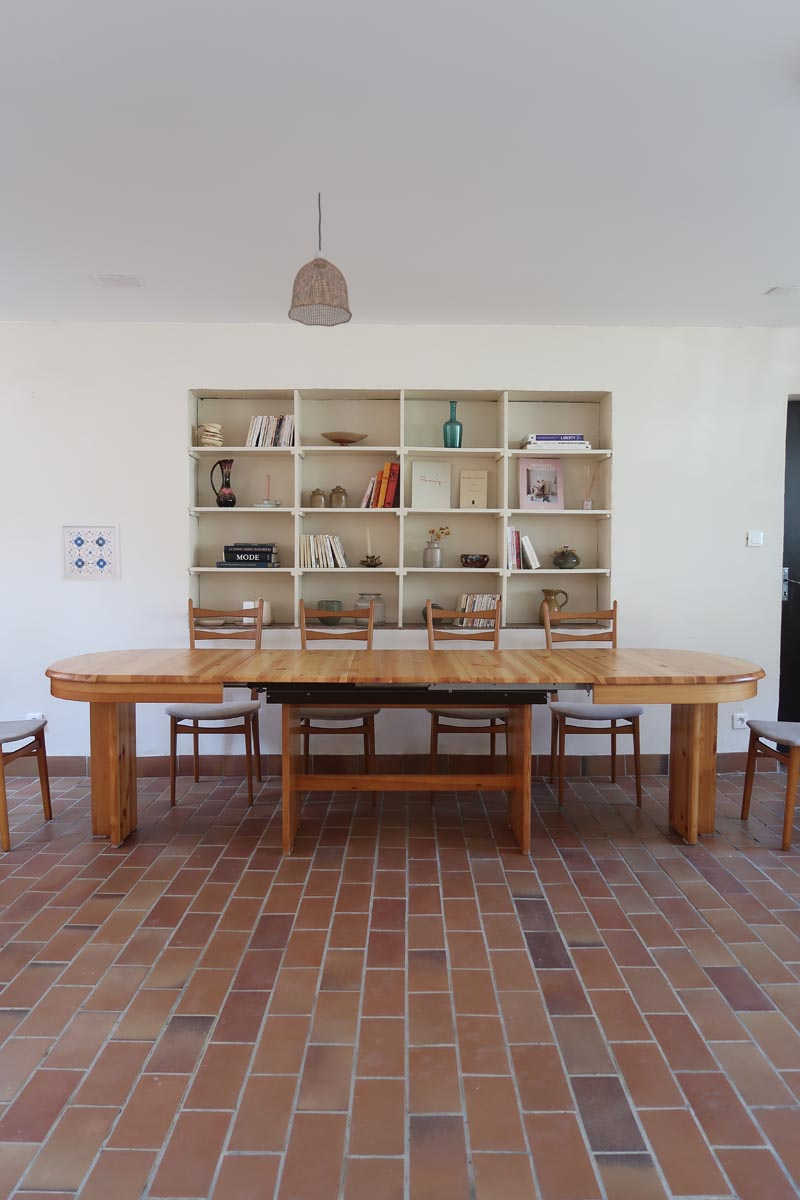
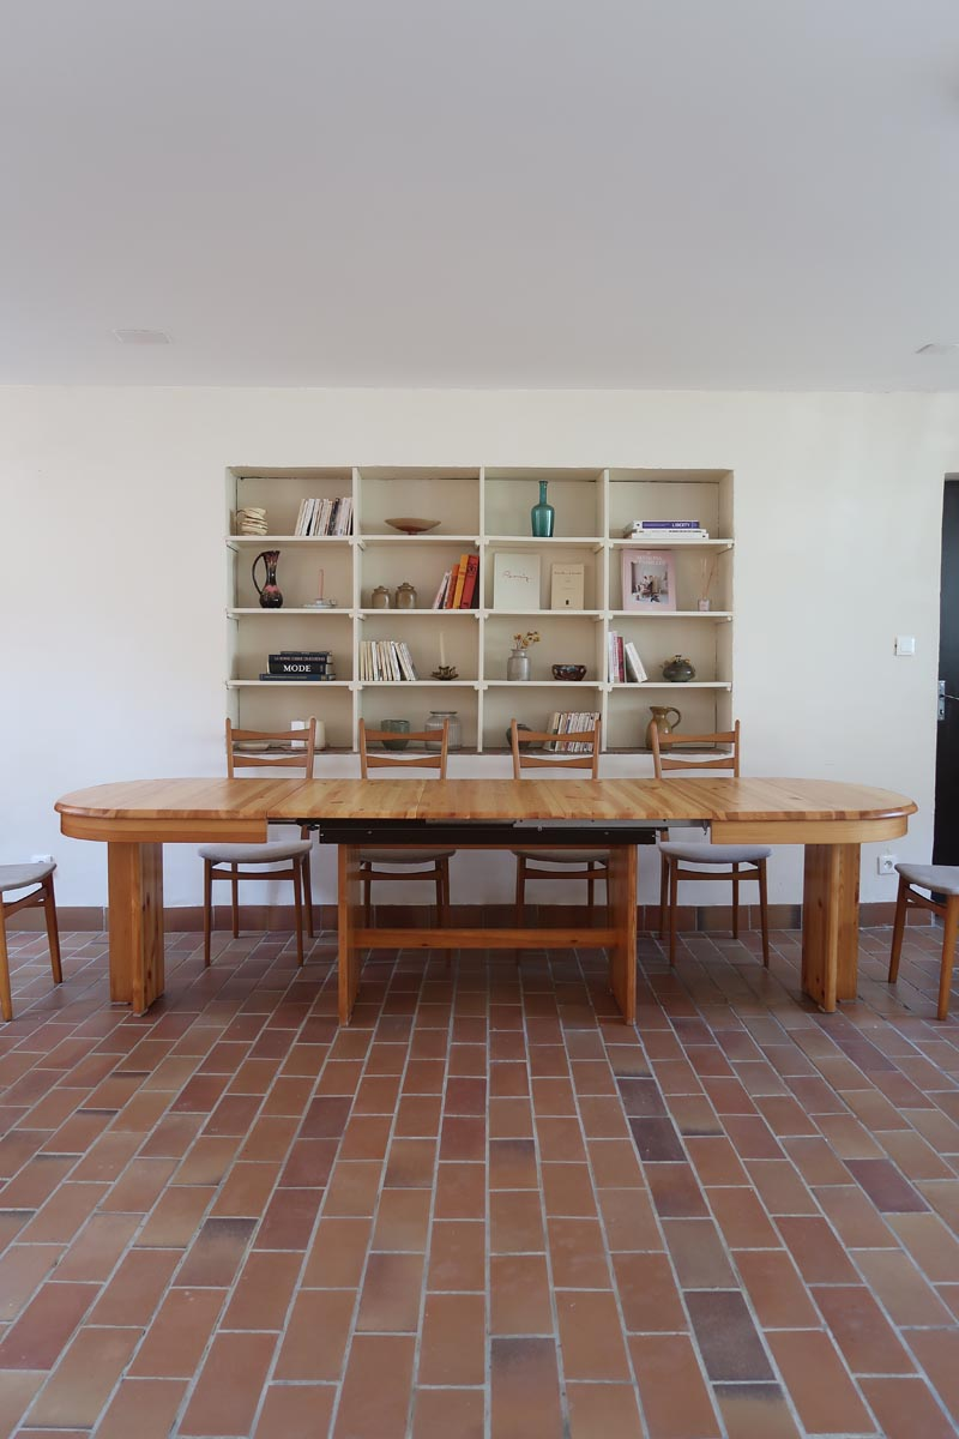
- wall art (90, 552)
- pendant lamp (319, 255)
